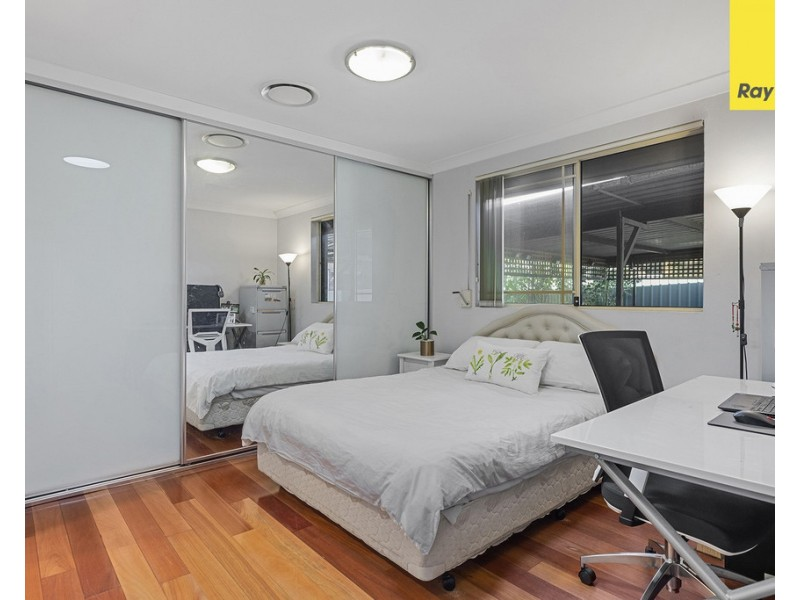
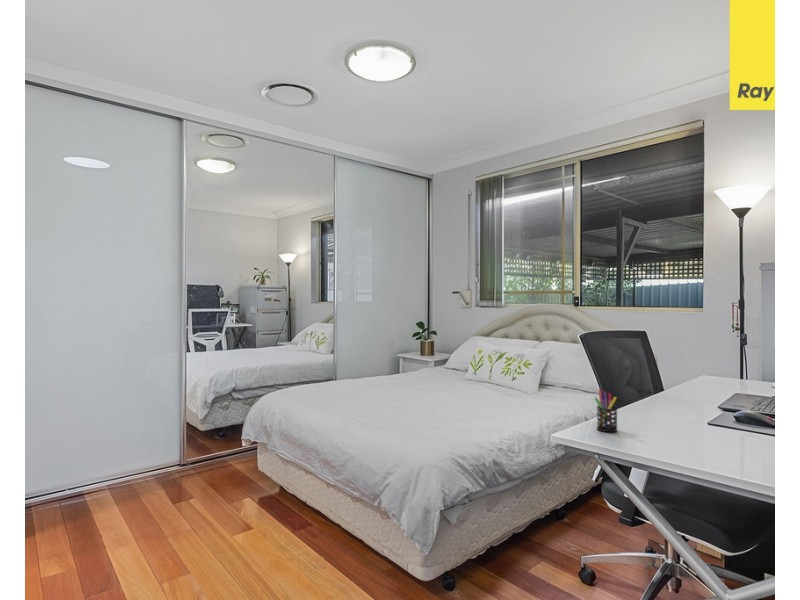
+ pen holder (604, 410)
